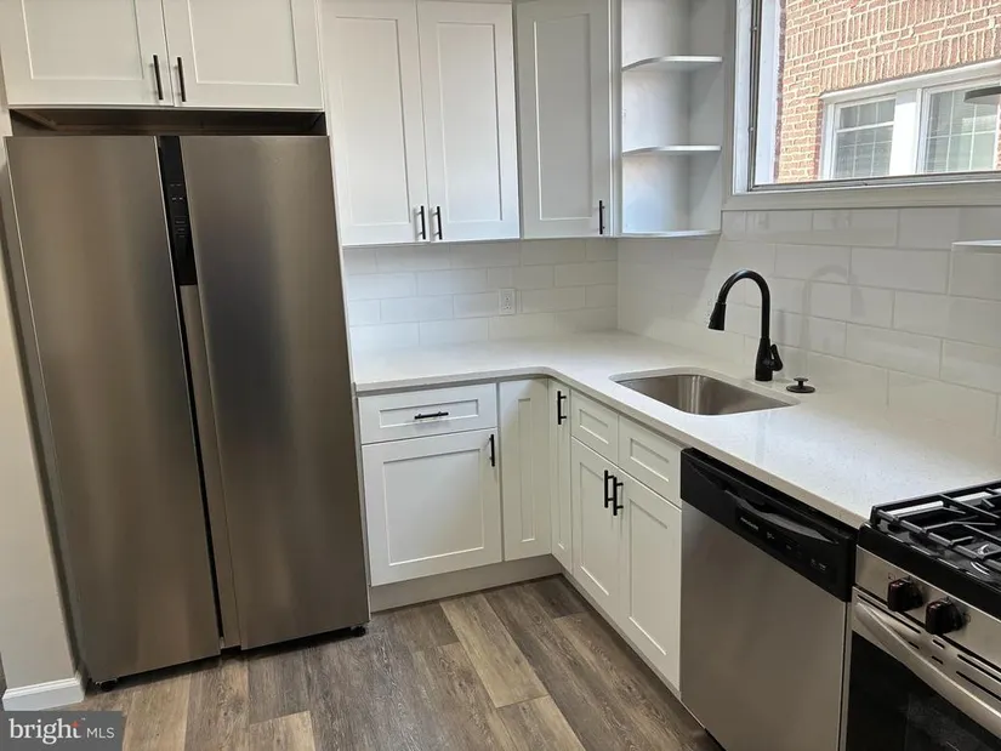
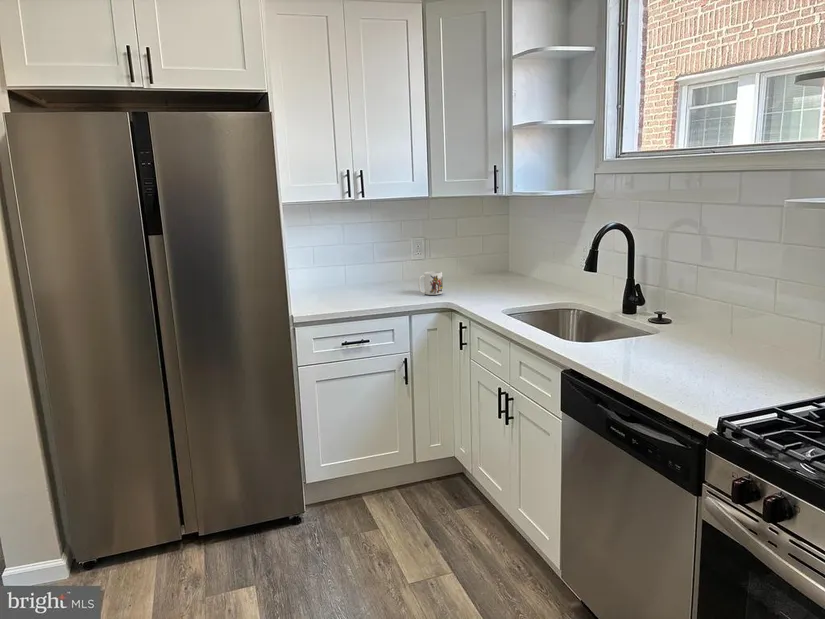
+ mug (430, 283)
